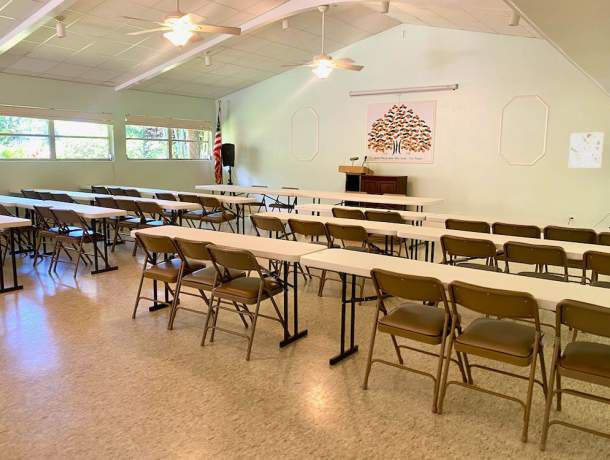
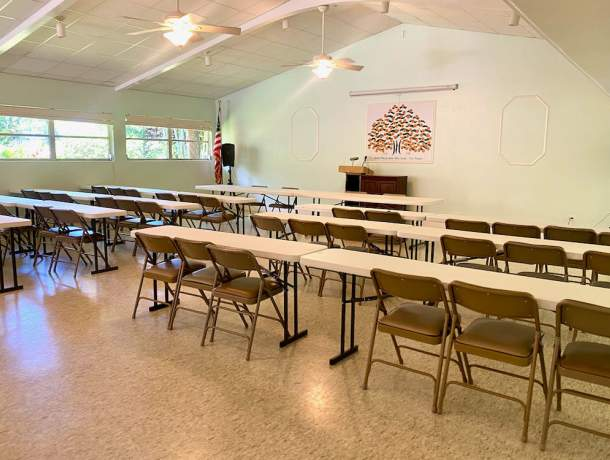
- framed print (585, 150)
